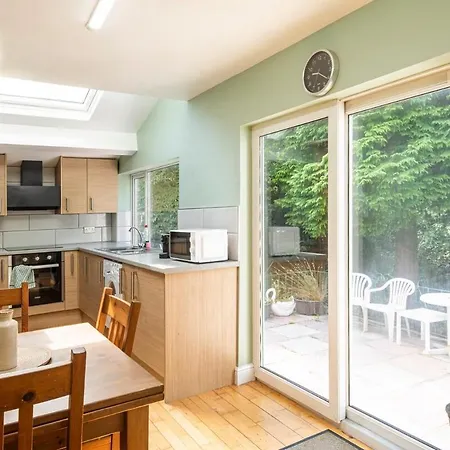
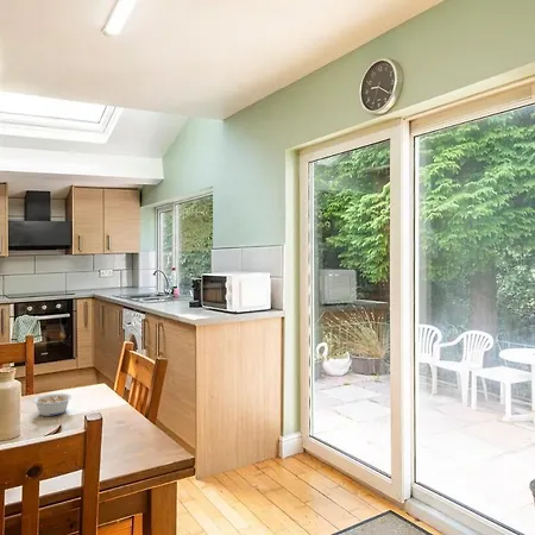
+ legume (52, 403)
